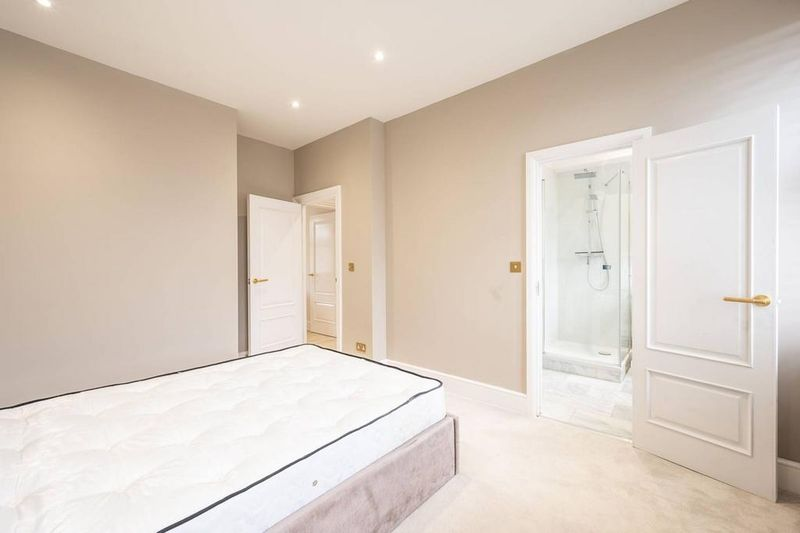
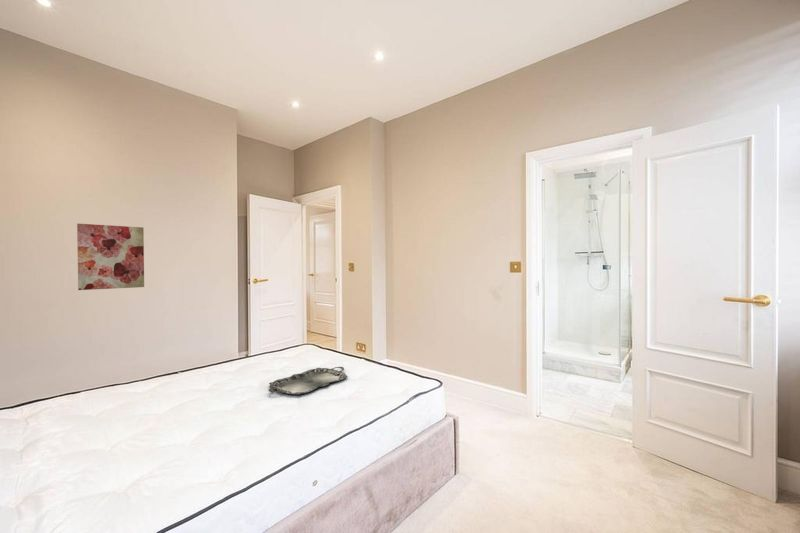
+ serving tray (309, 379)
+ wall art (112, 257)
